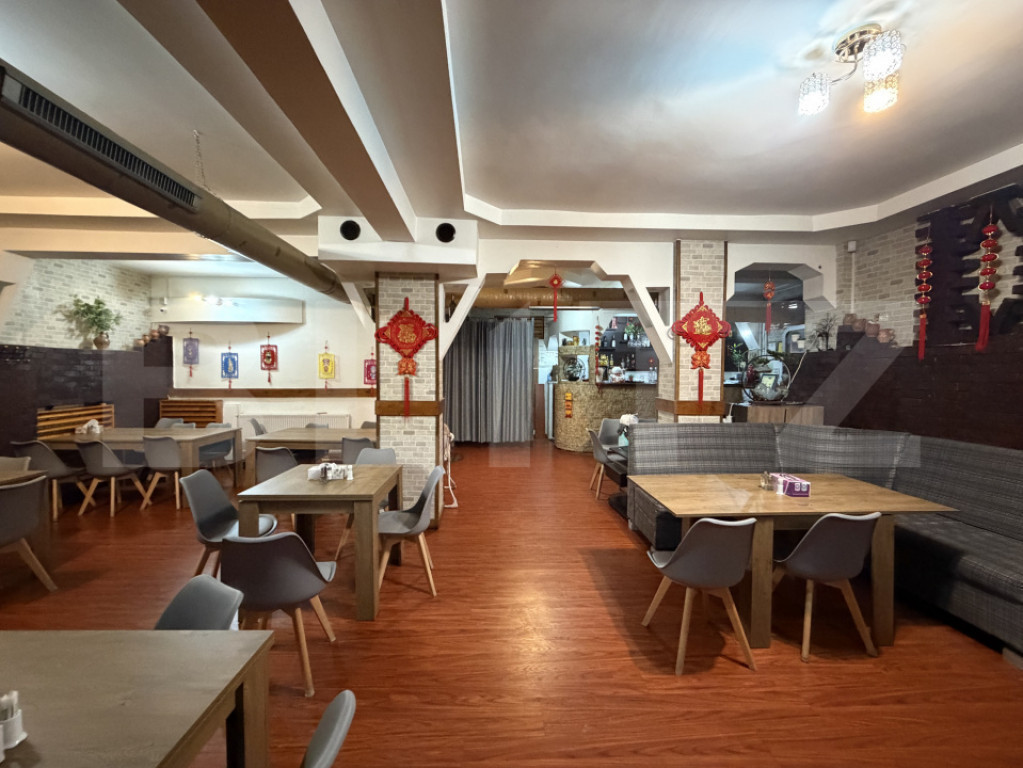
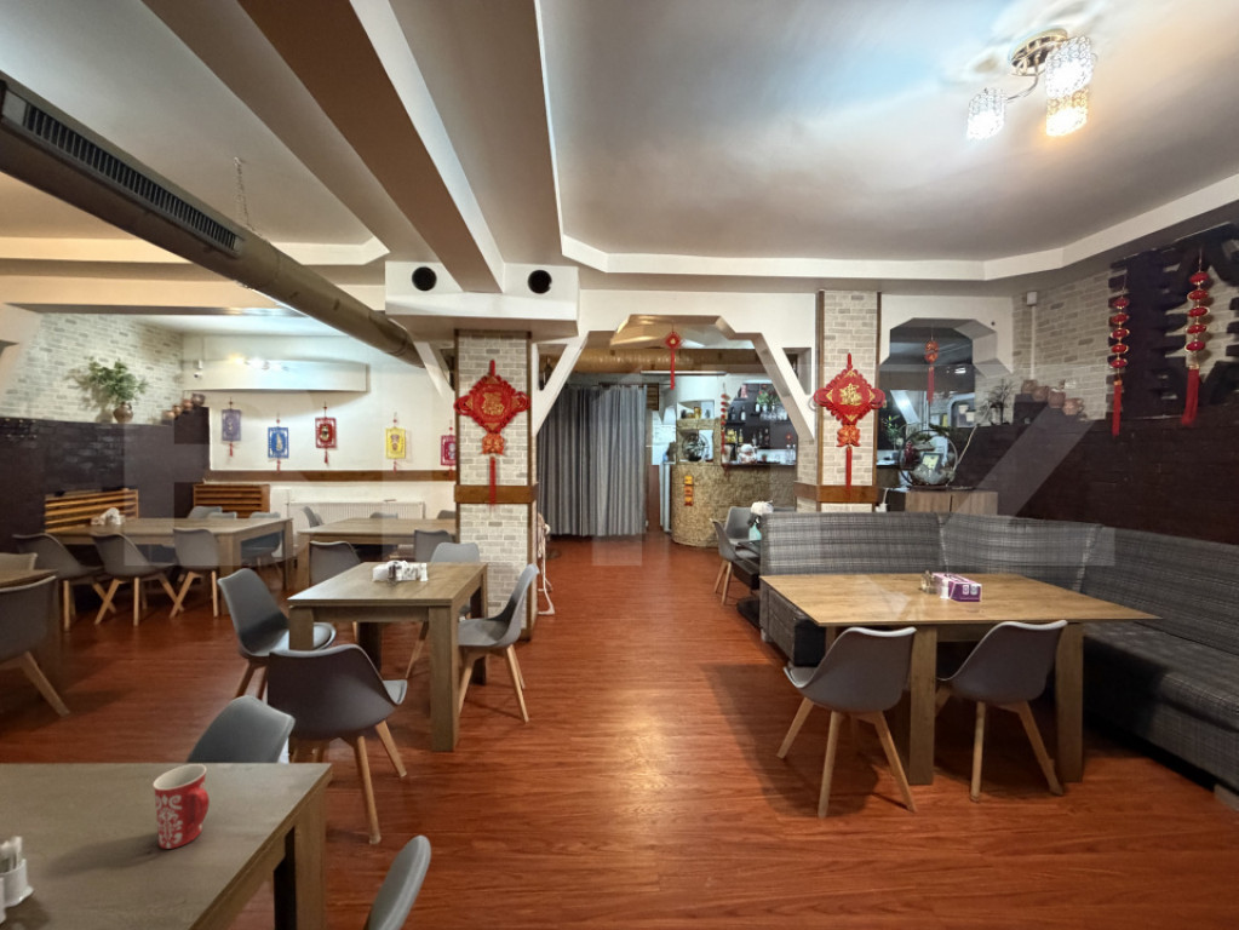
+ mug (185, 808)
